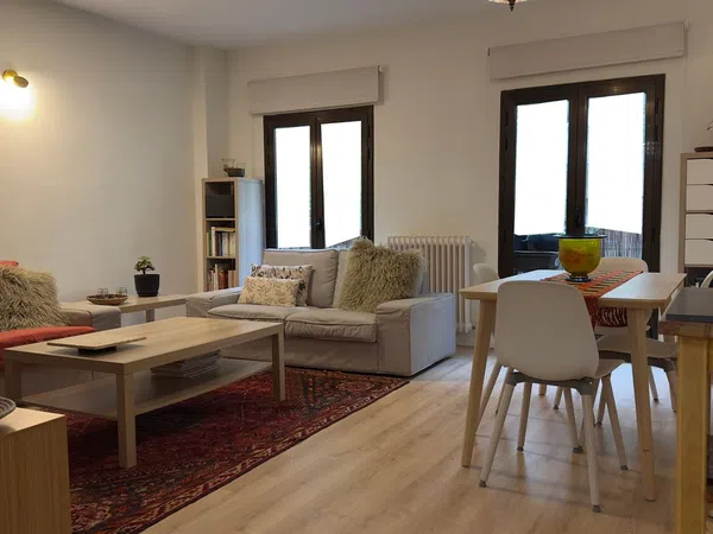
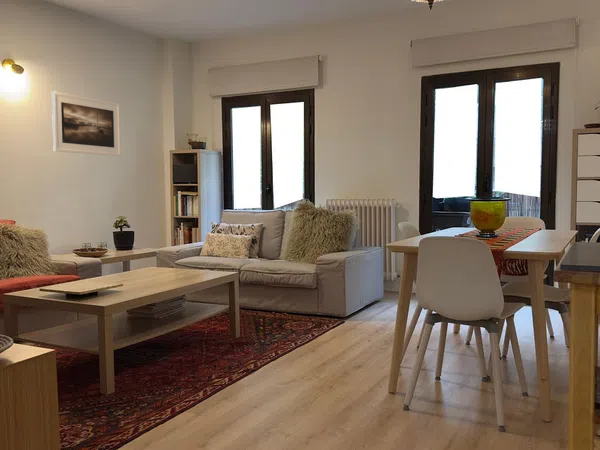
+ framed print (88, 126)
